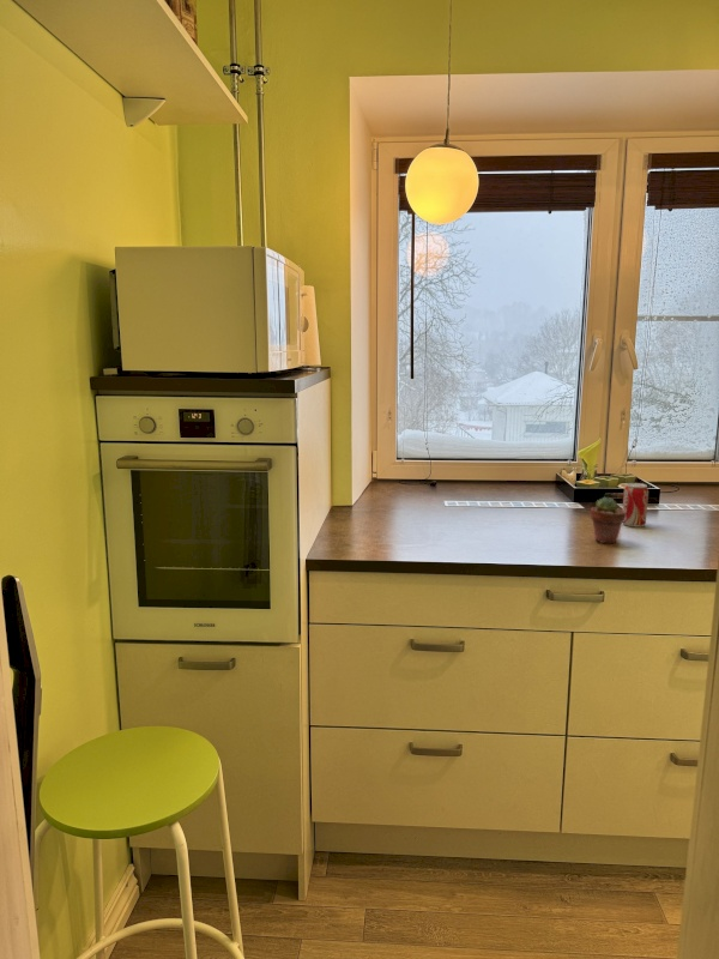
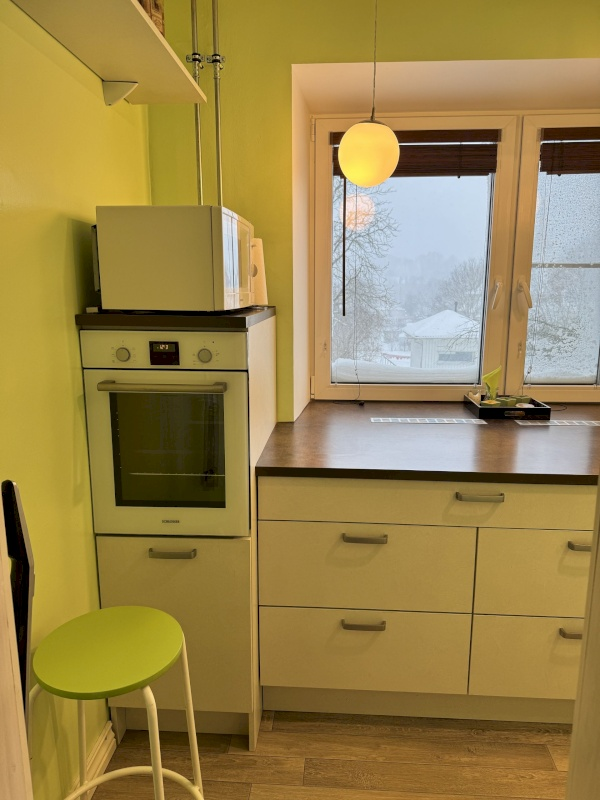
- potted succulent (606, 518)
- beverage can (634, 503)
